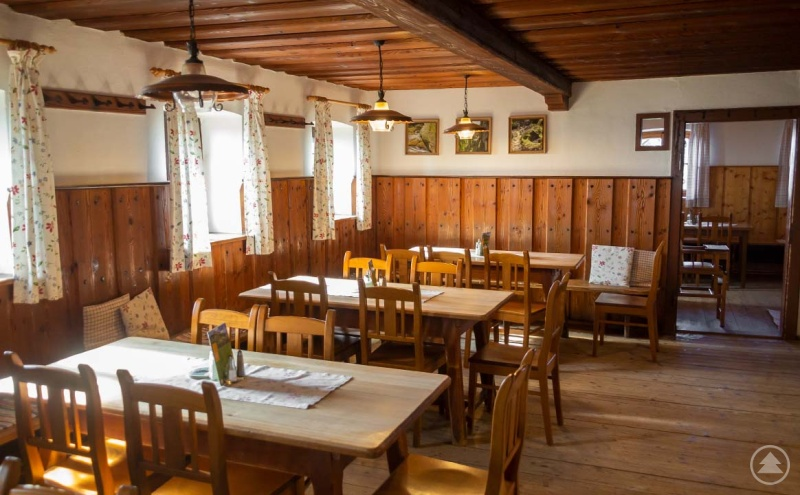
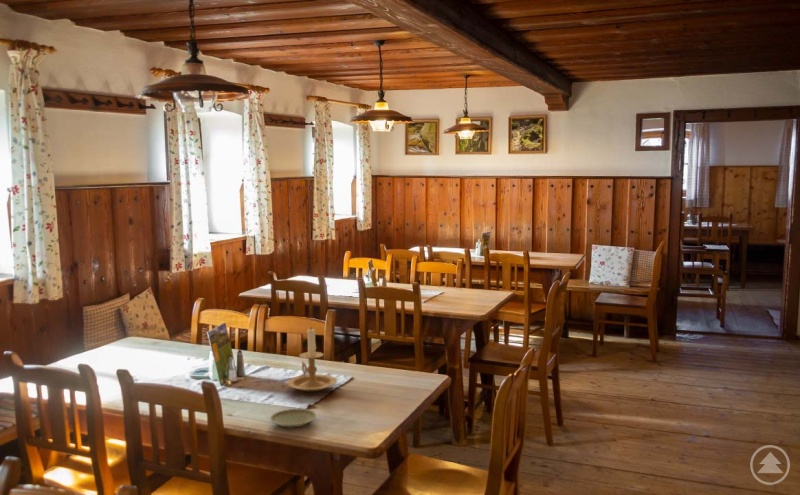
+ candle holder (311, 357)
+ plate (293, 419)
